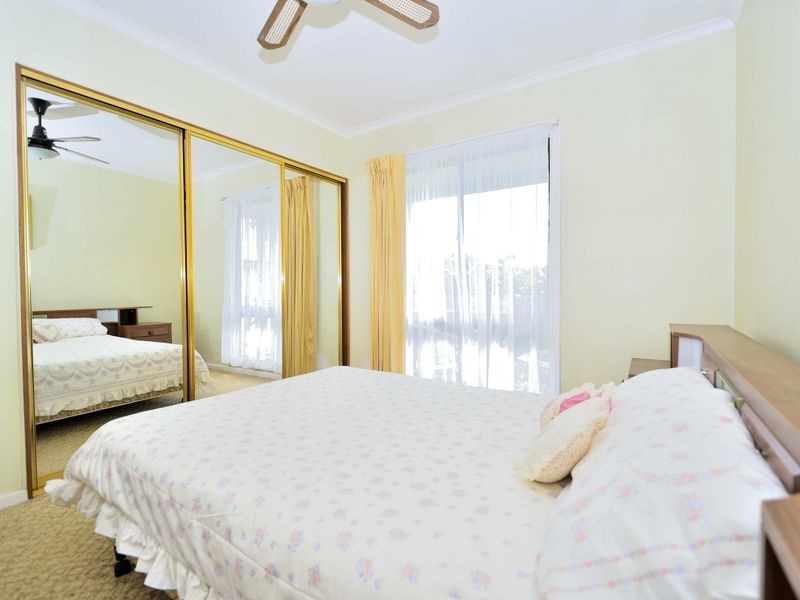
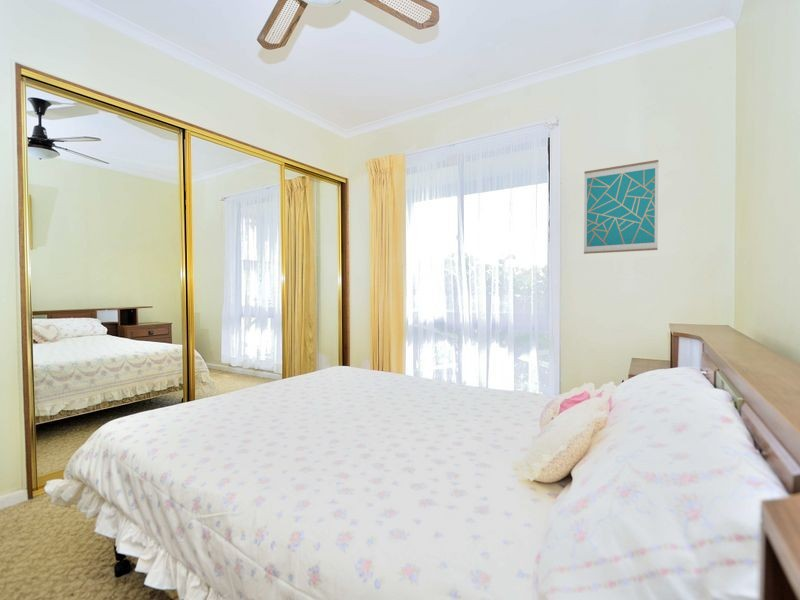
+ wall art (619, 209)
